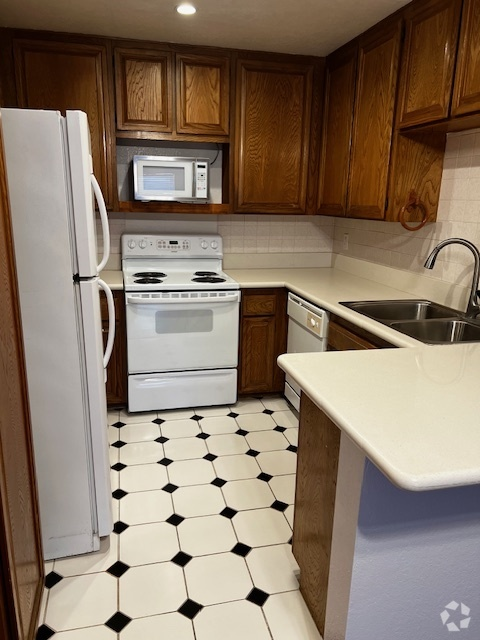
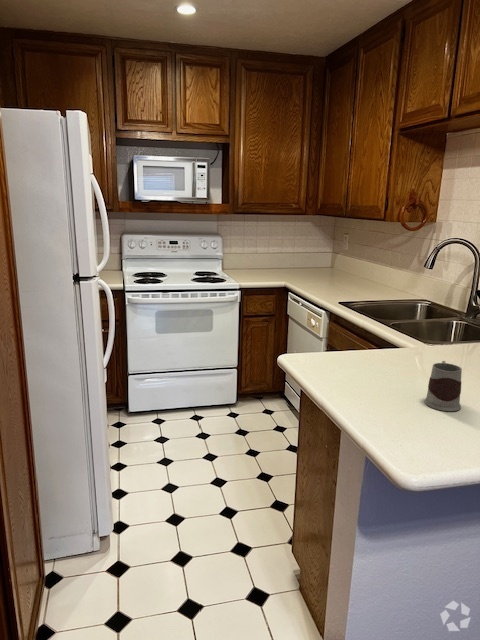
+ mug (443, 383)
